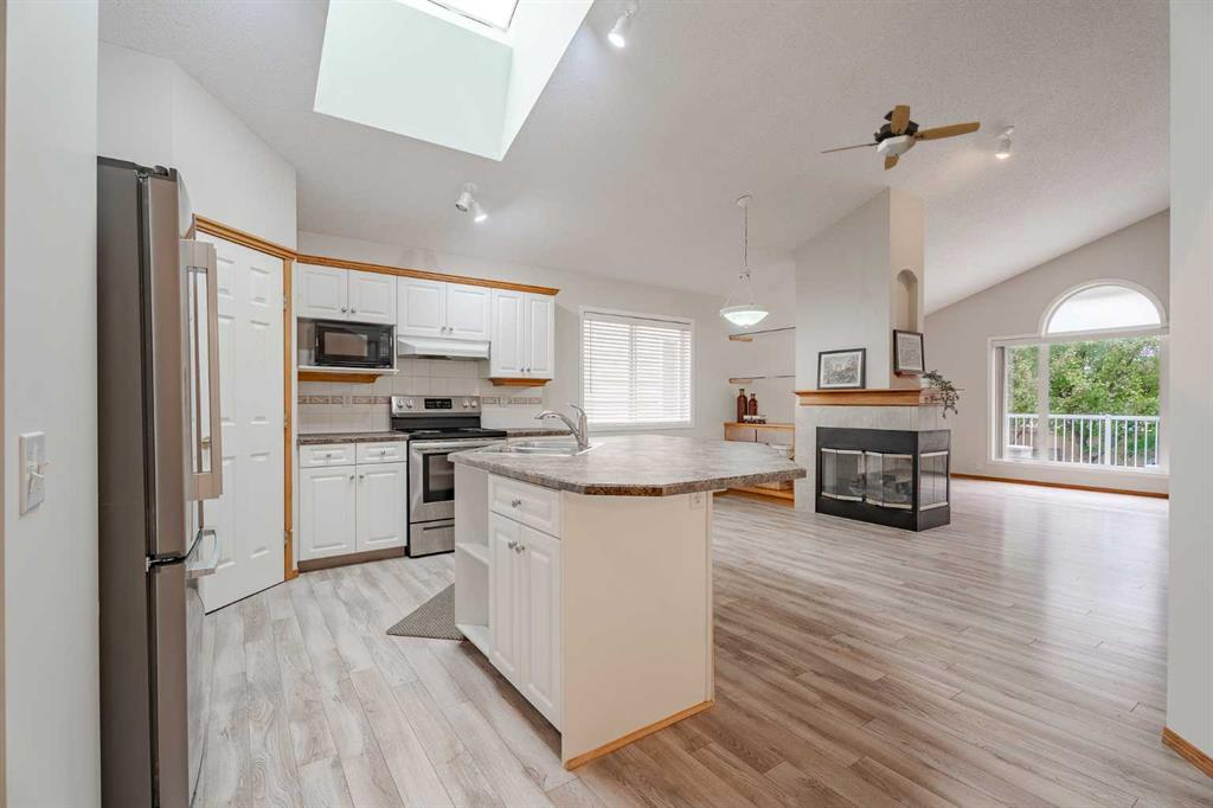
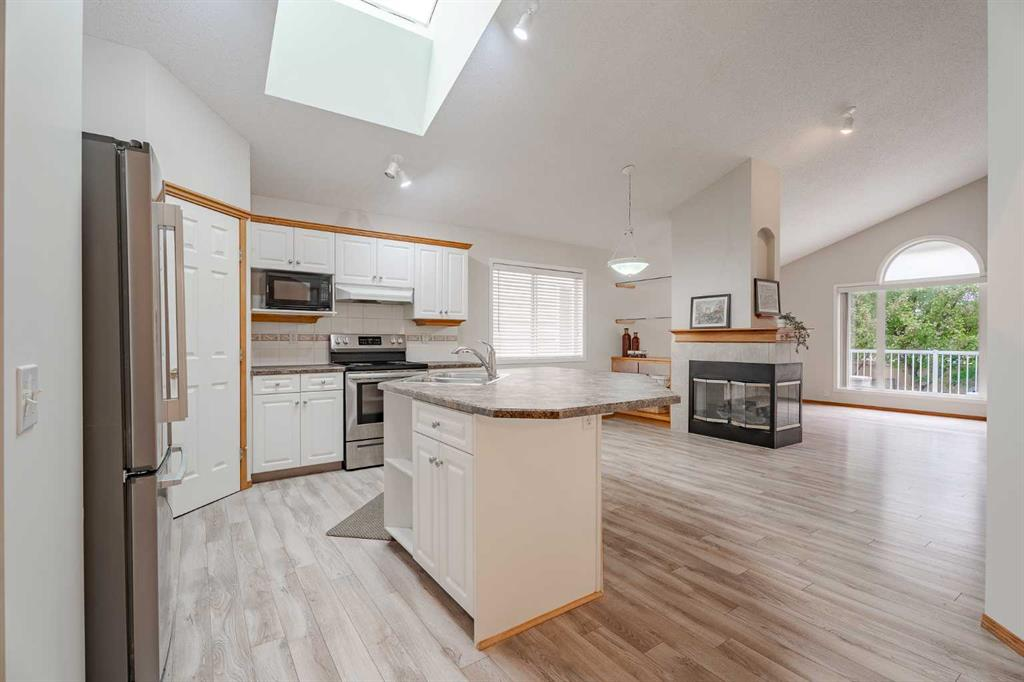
- ceiling fan (896, 135)
